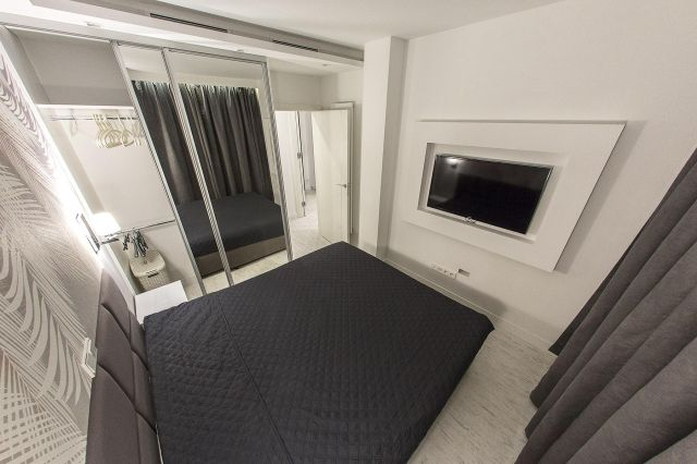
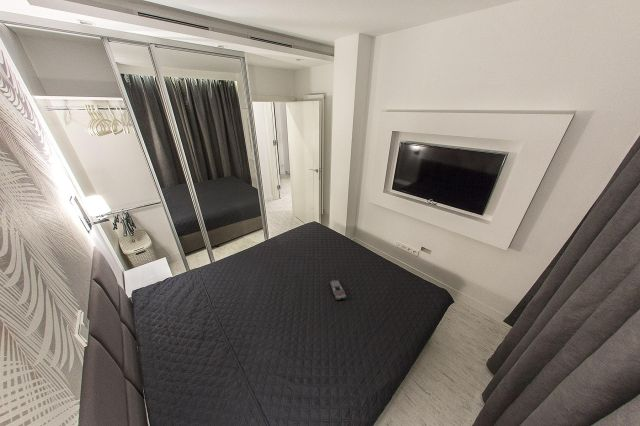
+ remote control (337, 289)
